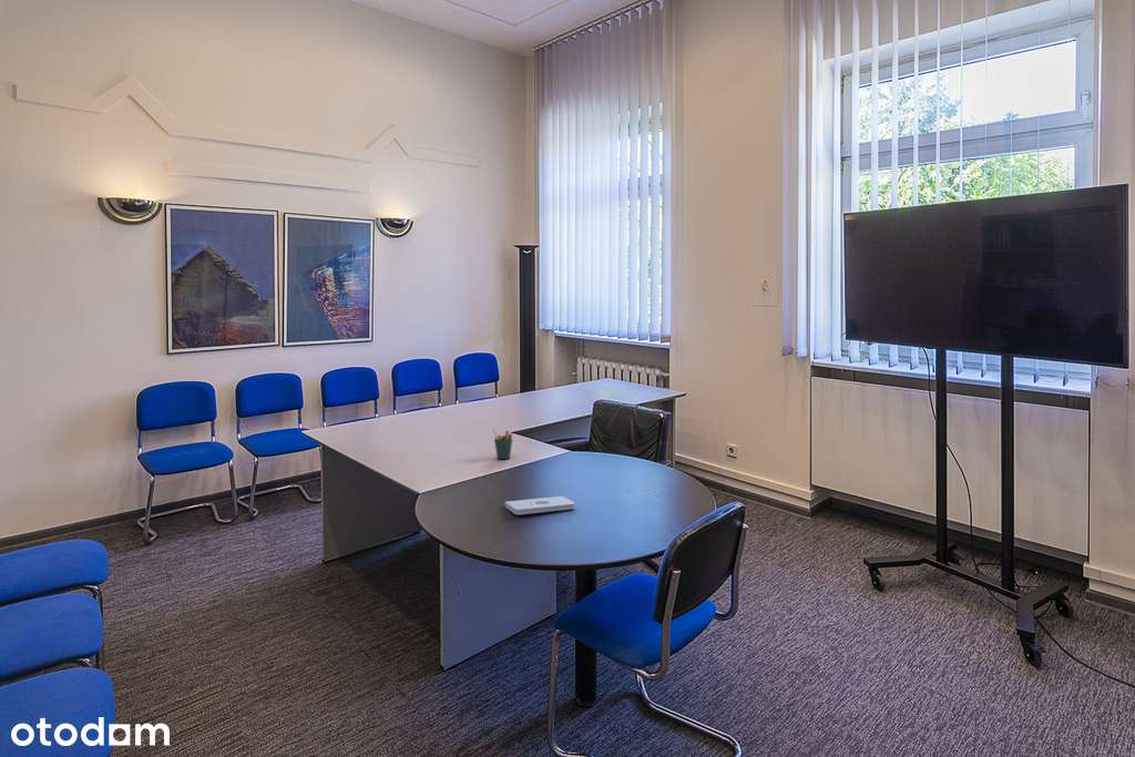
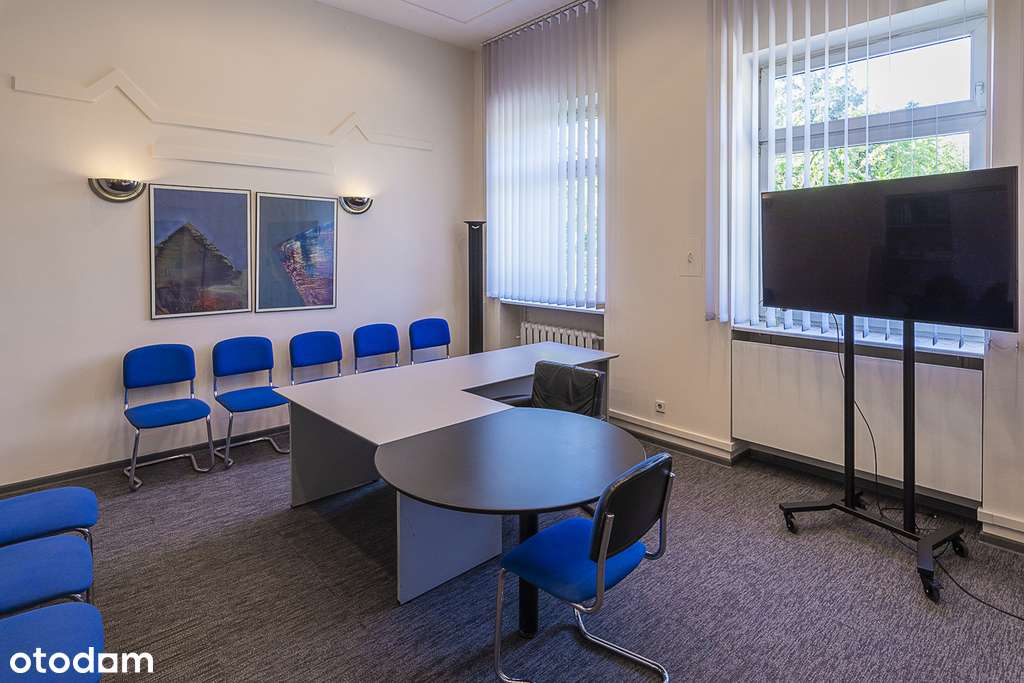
- notepad (540, 504)
- pen holder (503, 443)
